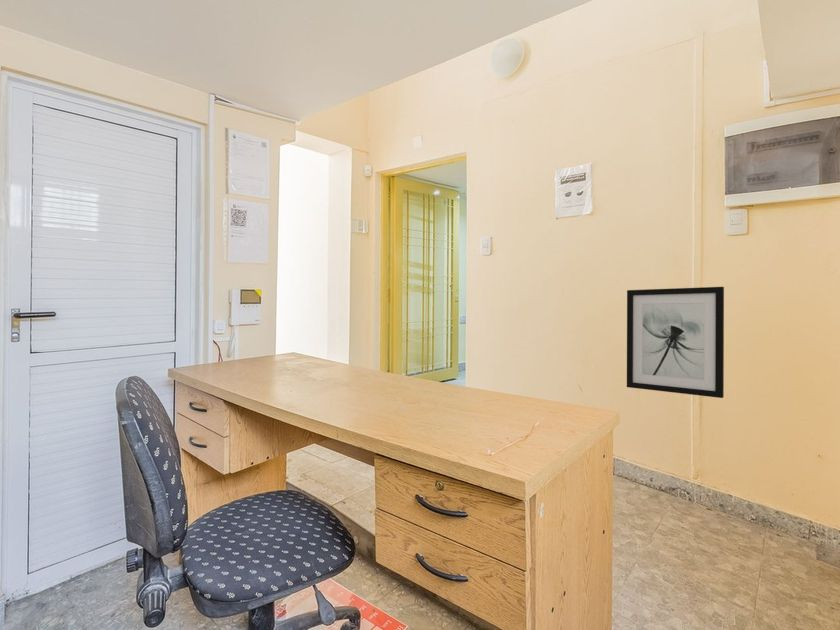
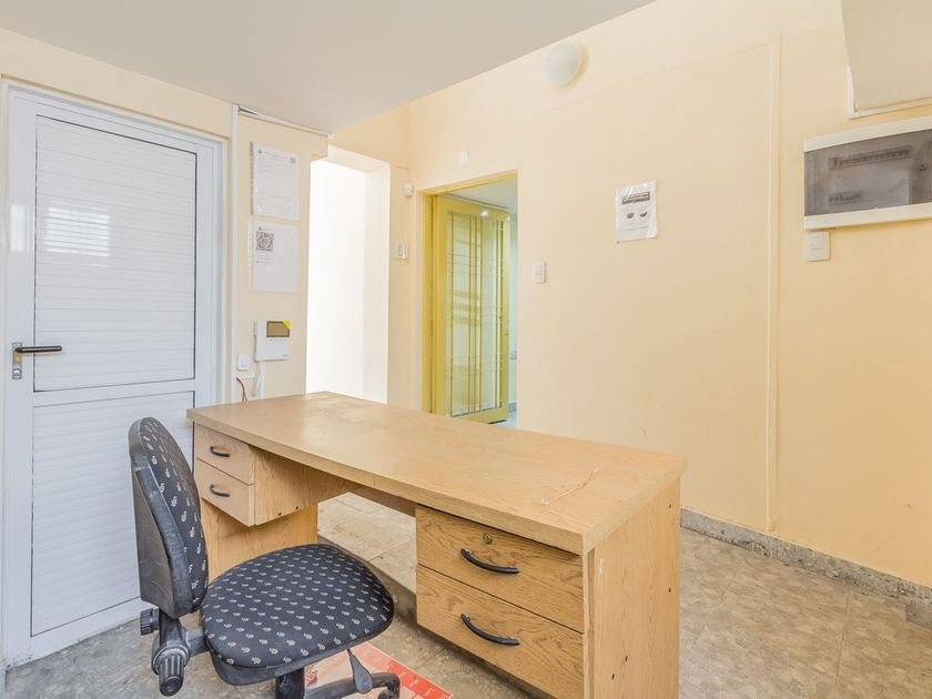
- wall art (672, 340)
